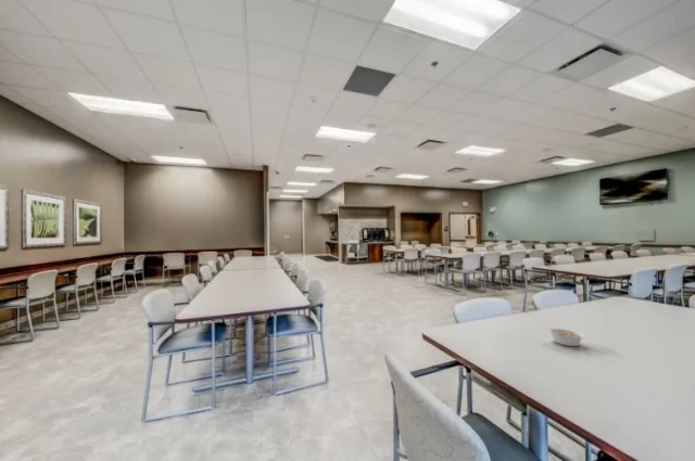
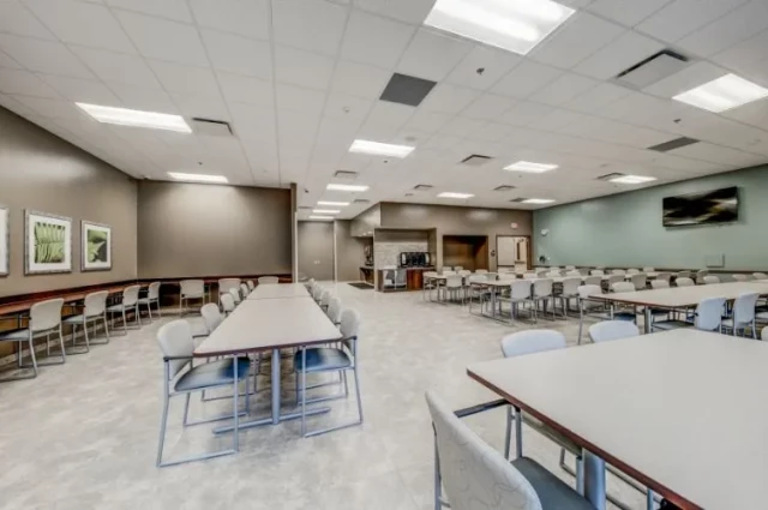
- legume (567, 336)
